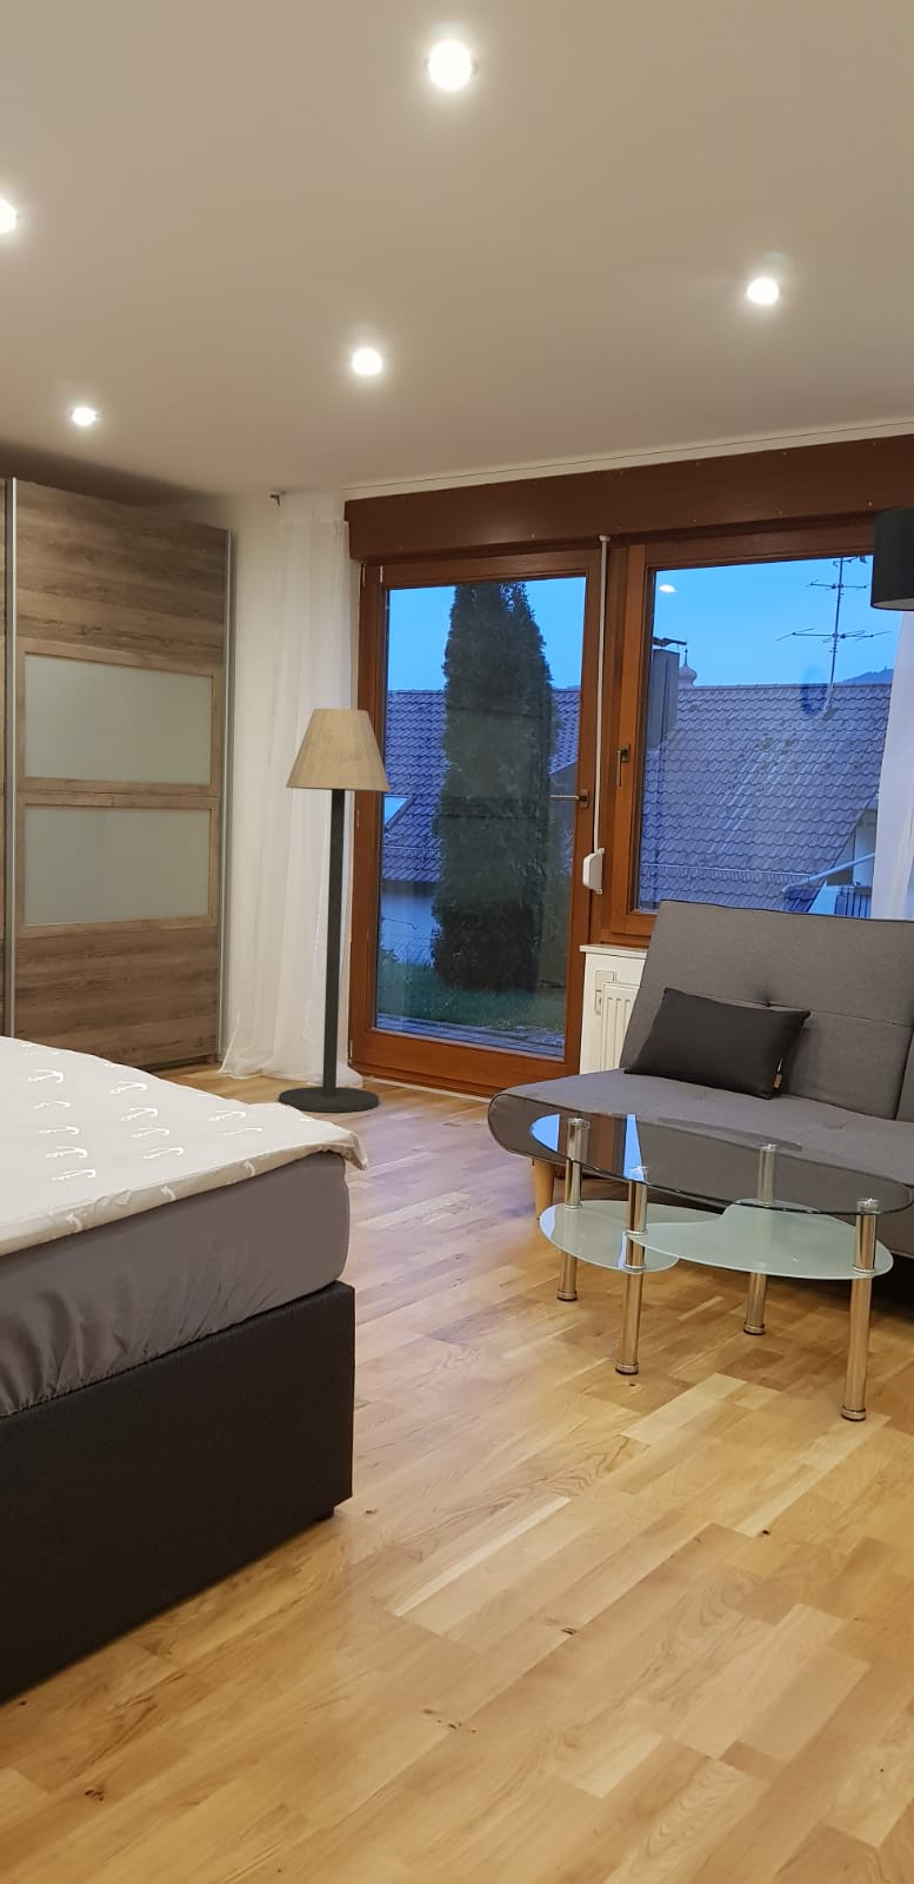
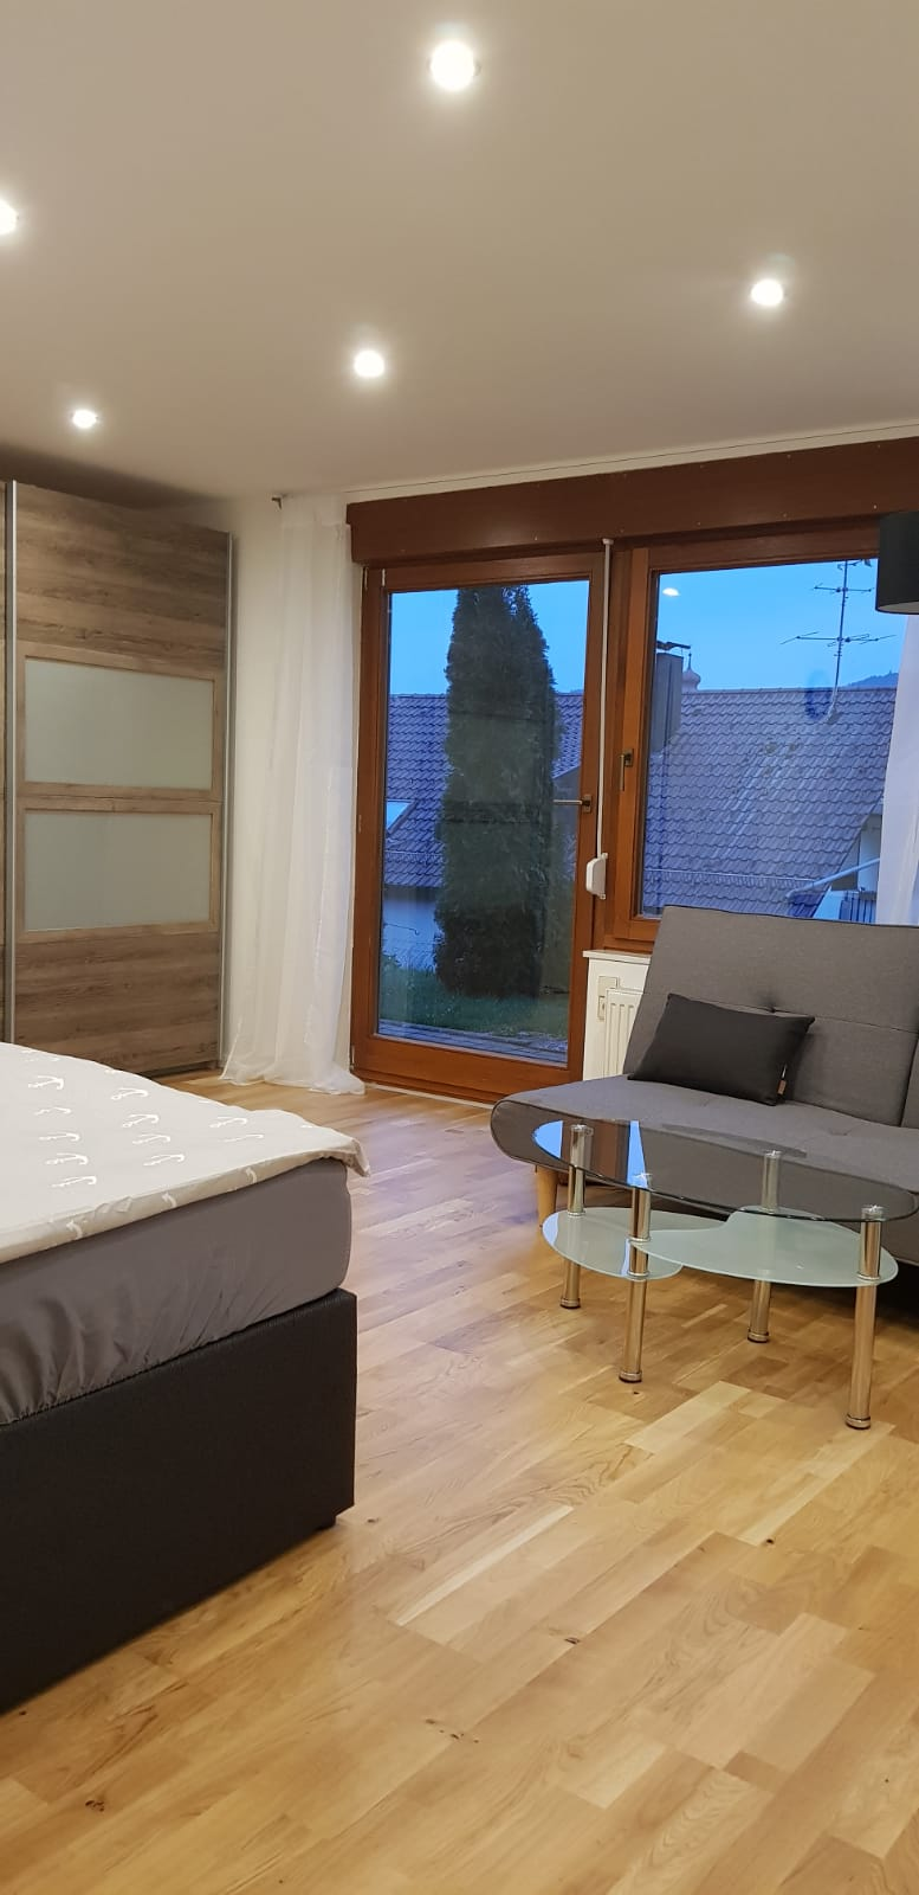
- floor lamp (334, 908)
